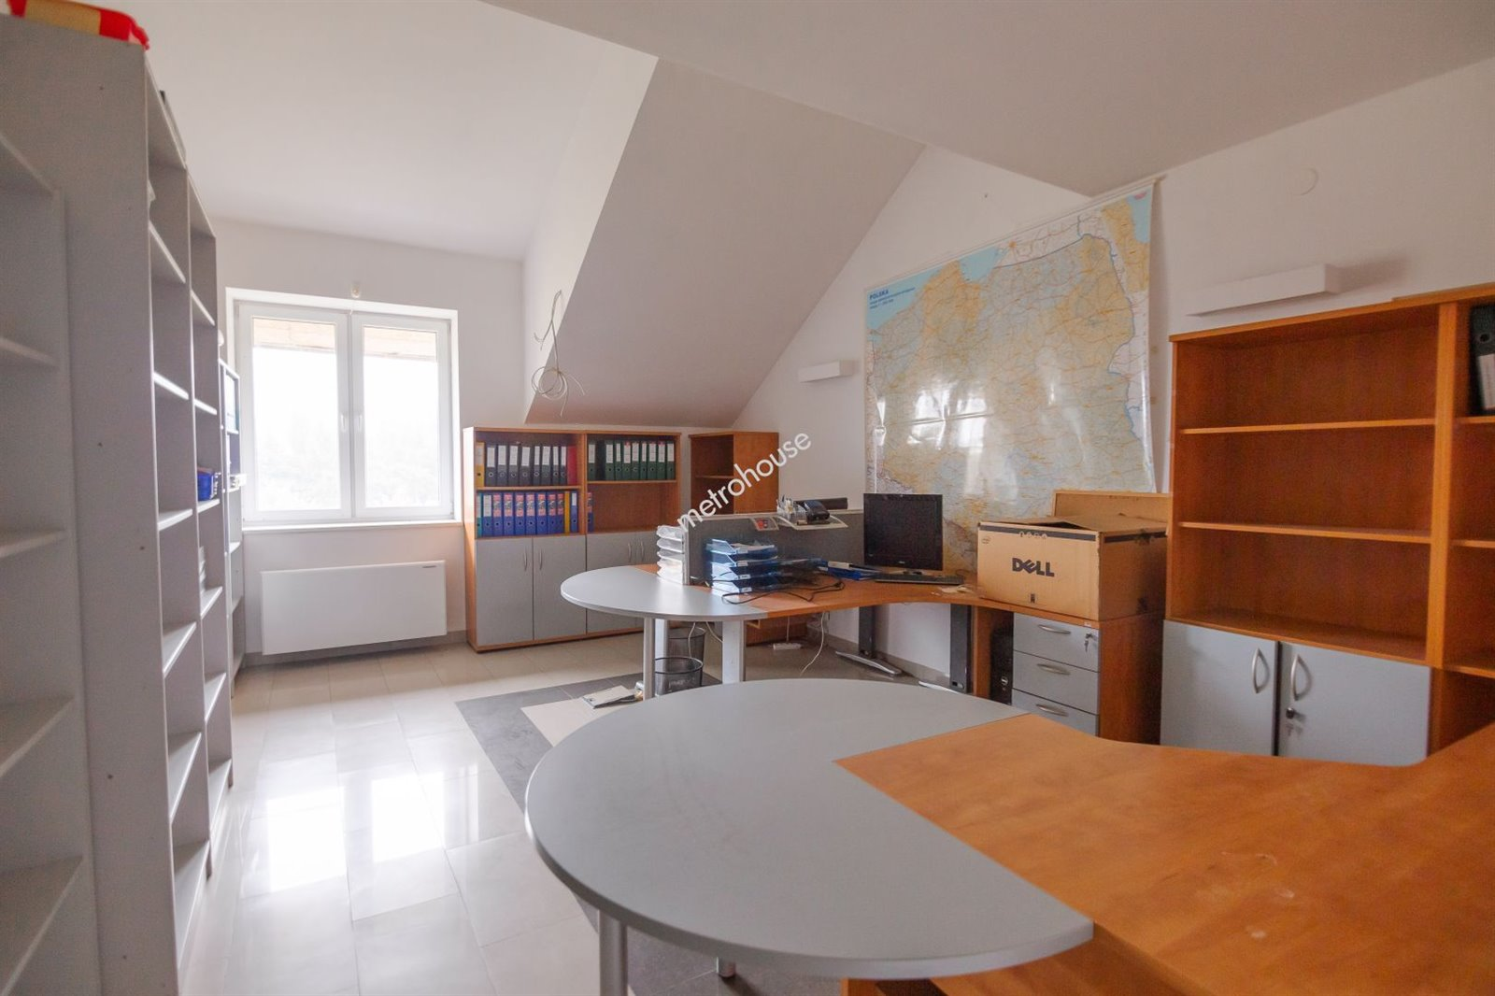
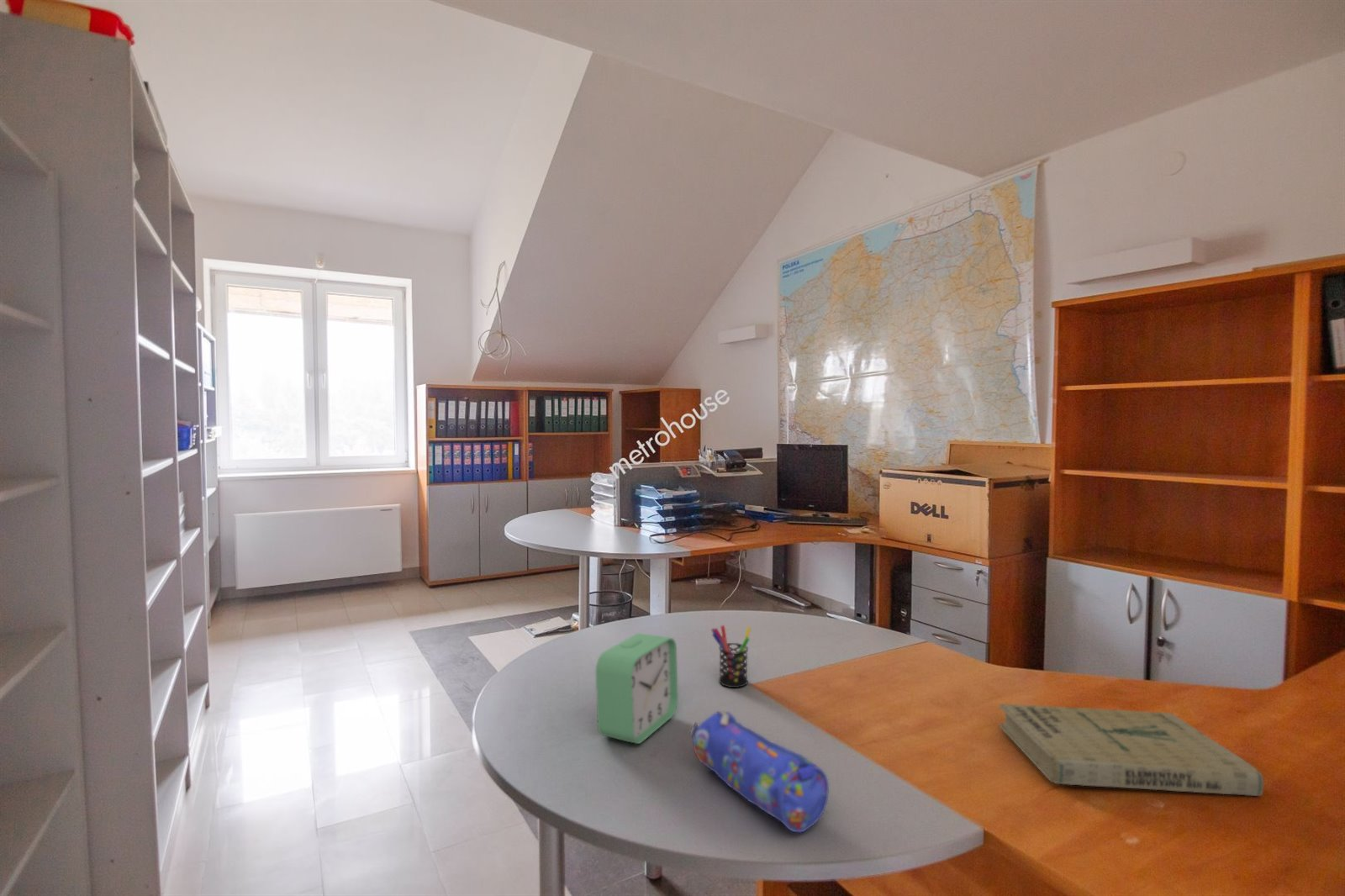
+ book (1118, 746)
+ alarm clock (638, 684)
+ pencil case (755, 762)
+ pen holder (734, 653)
